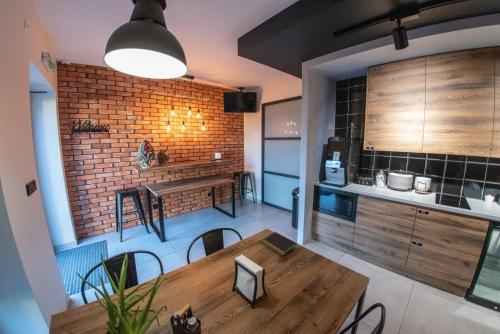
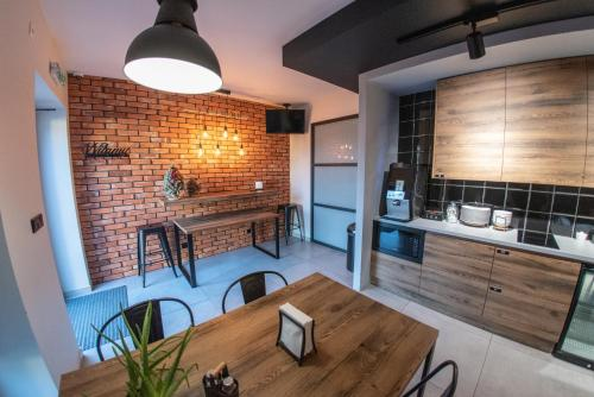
- notepad (278, 242)
